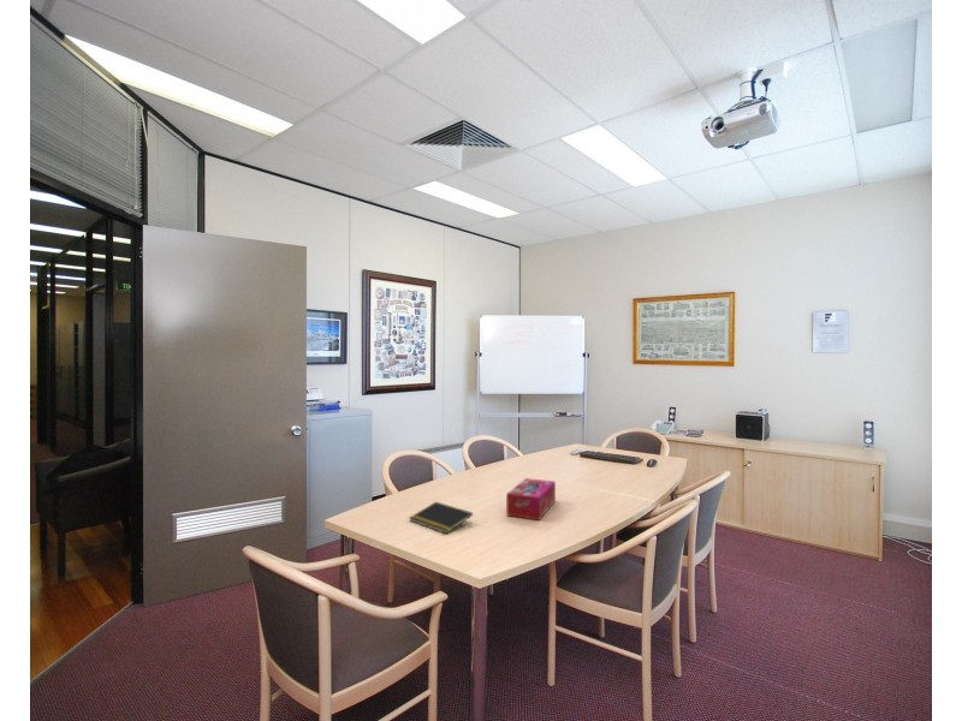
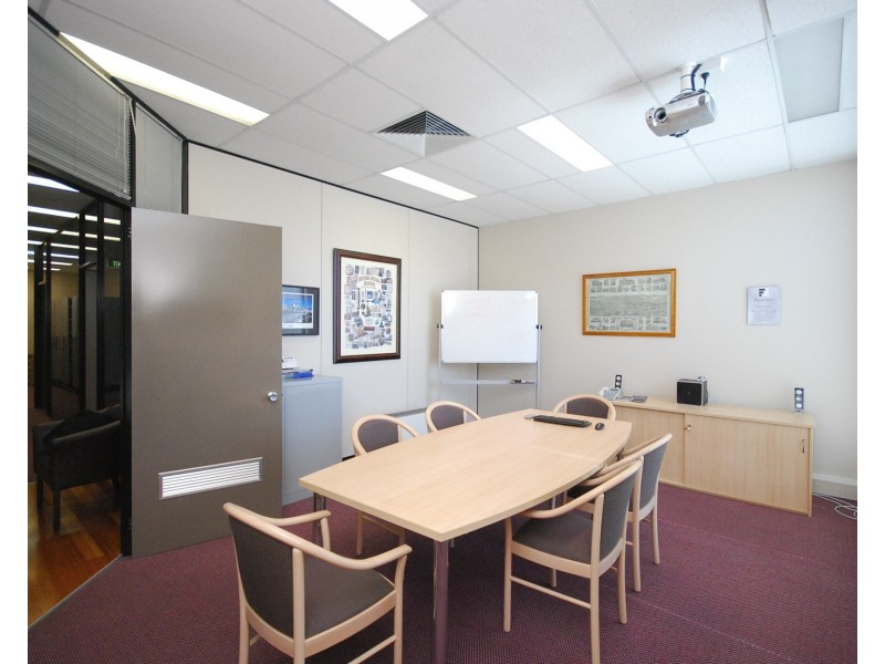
- notepad (440, 516)
- tissue box (532, 497)
